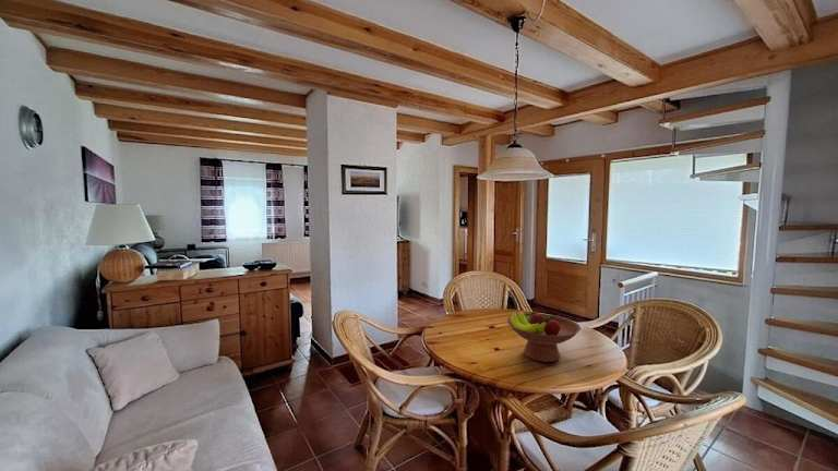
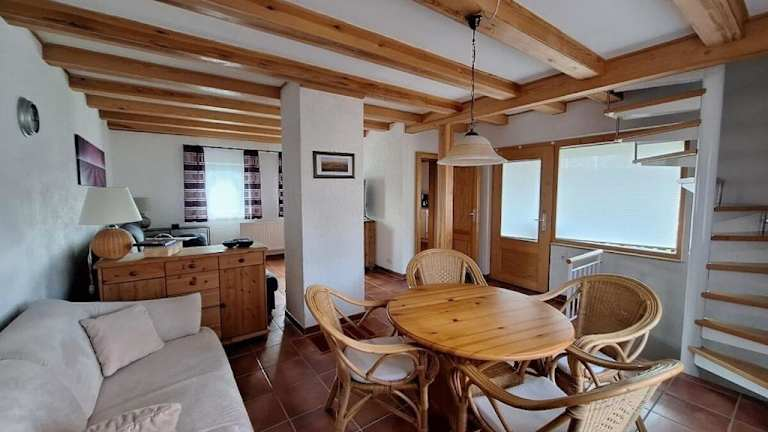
- fruit bowl (542, 333)
